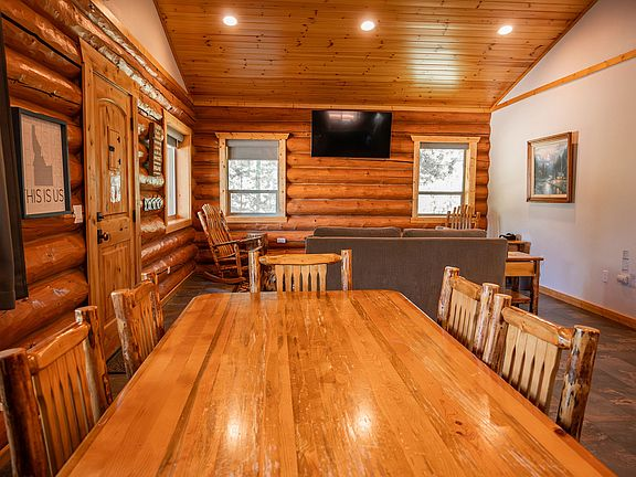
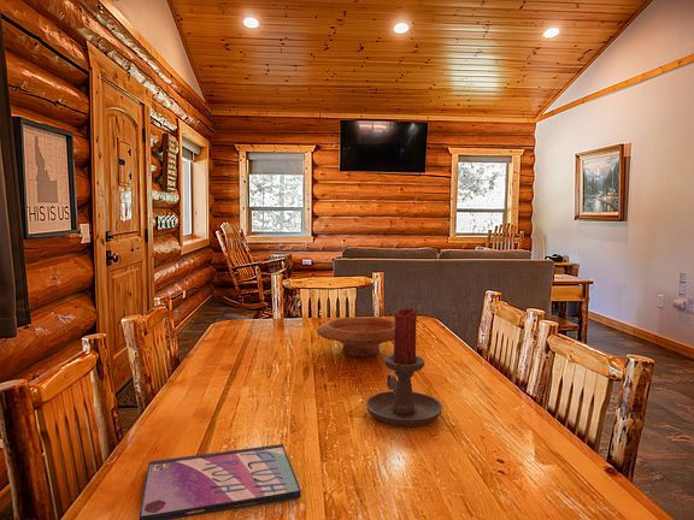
+ video game case (220, 478)
+ wooden bowl (360, 337)
+ candle holder (401, 358)
